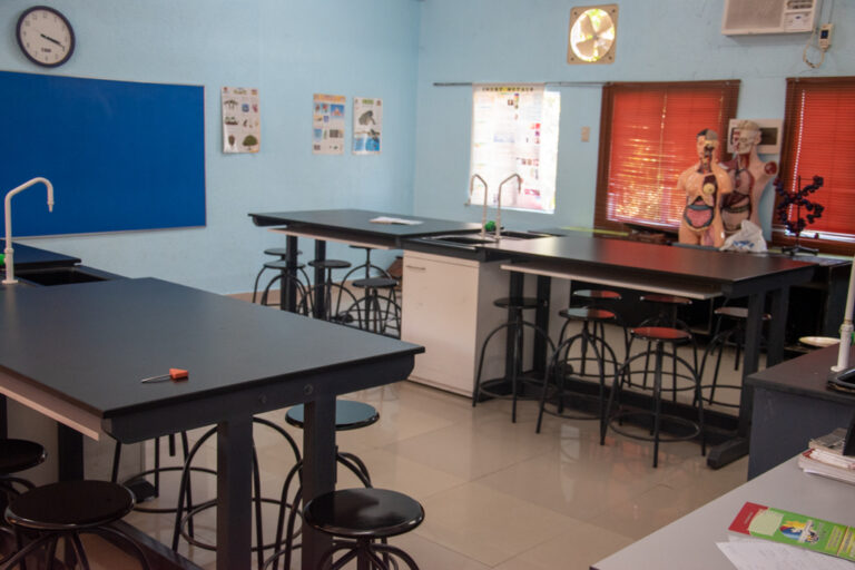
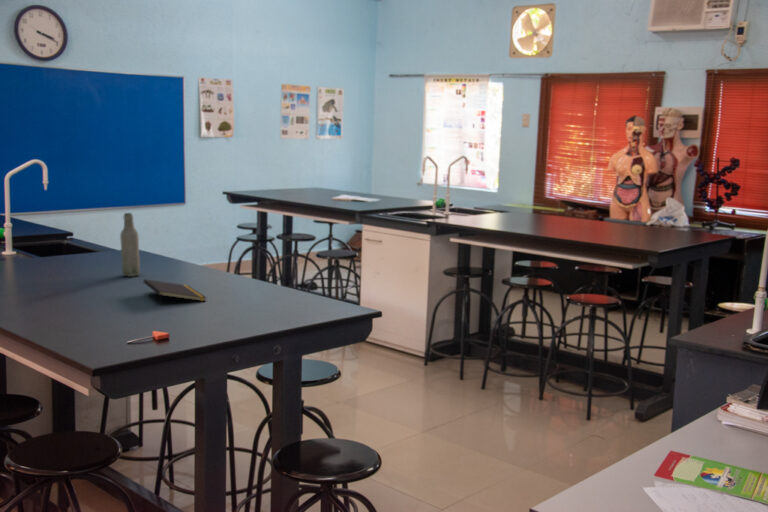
+ notepad (174, 290)
+ bottle (130, 244)
